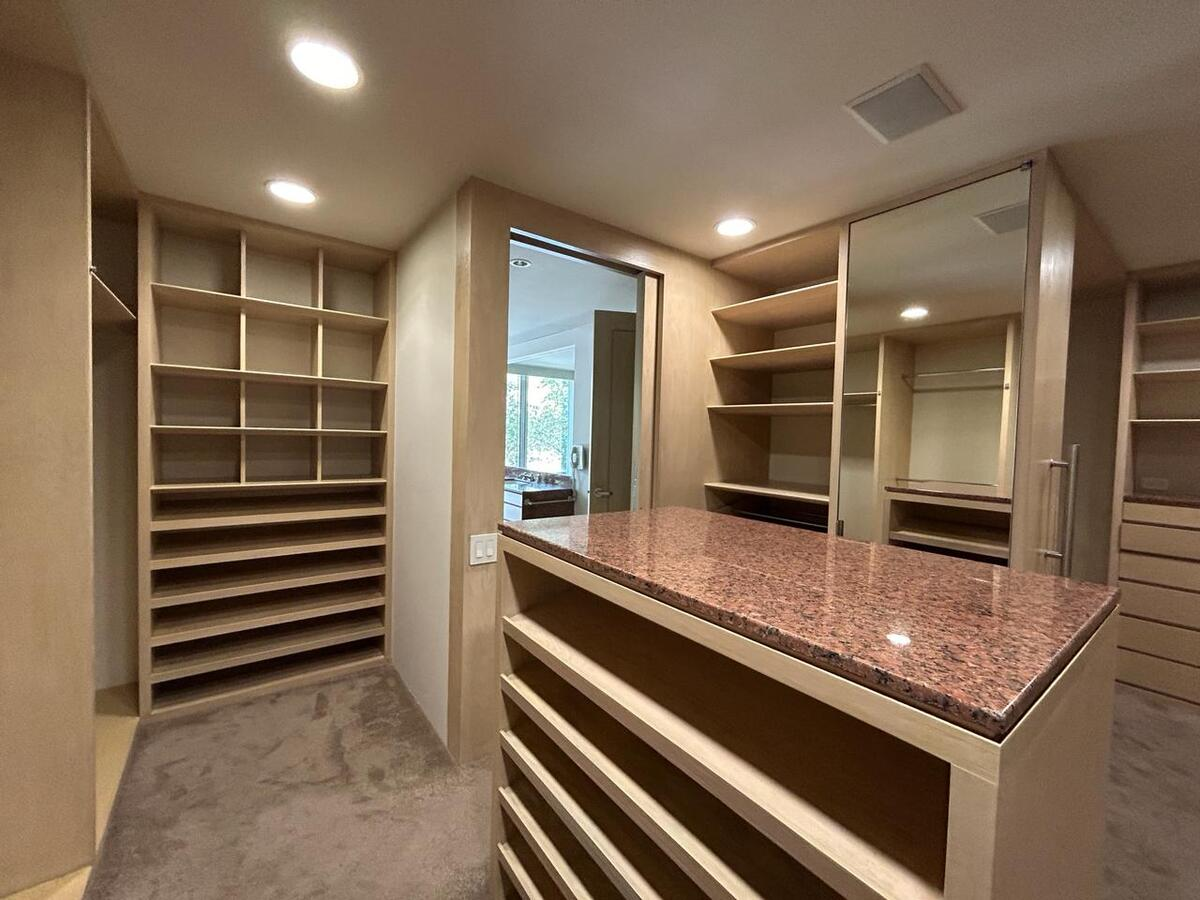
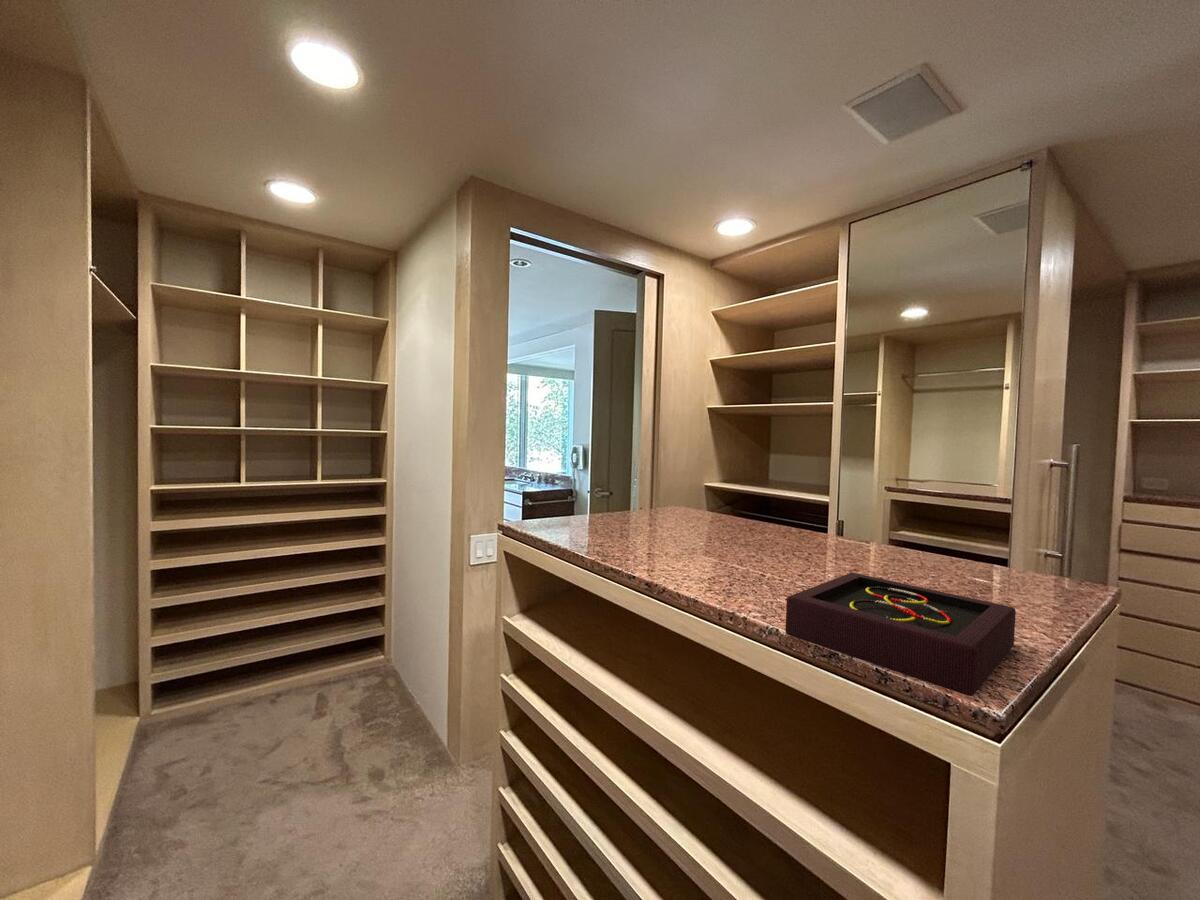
+ jewelry box (898, 619)
